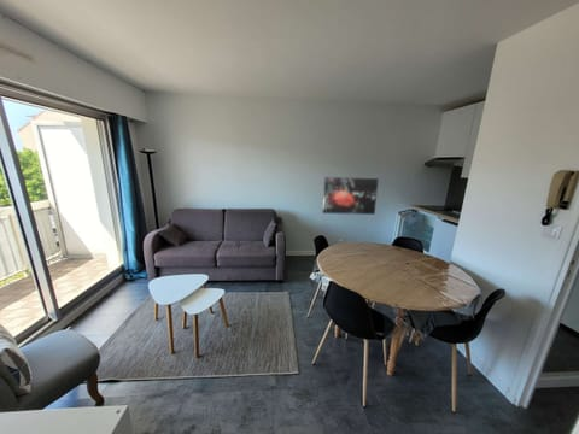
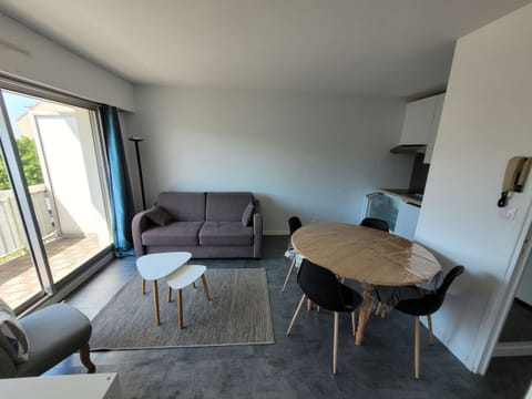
- wall art (350, 195)
